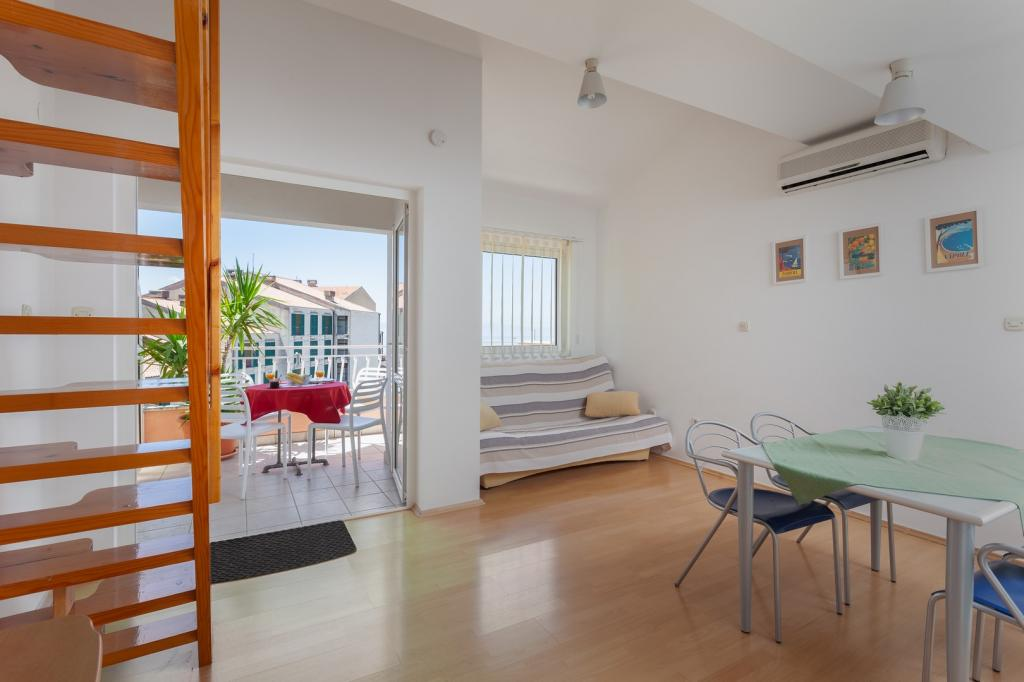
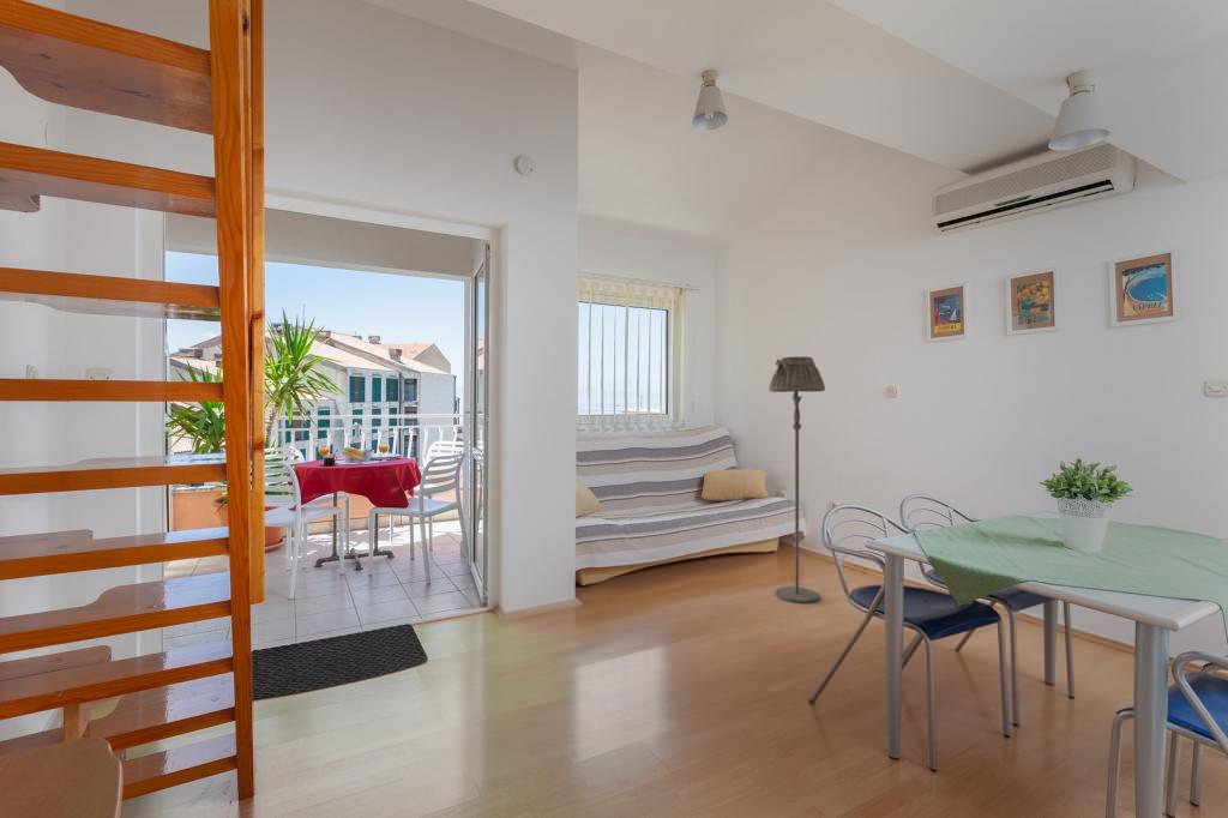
+ floor lamp (796, 476)
